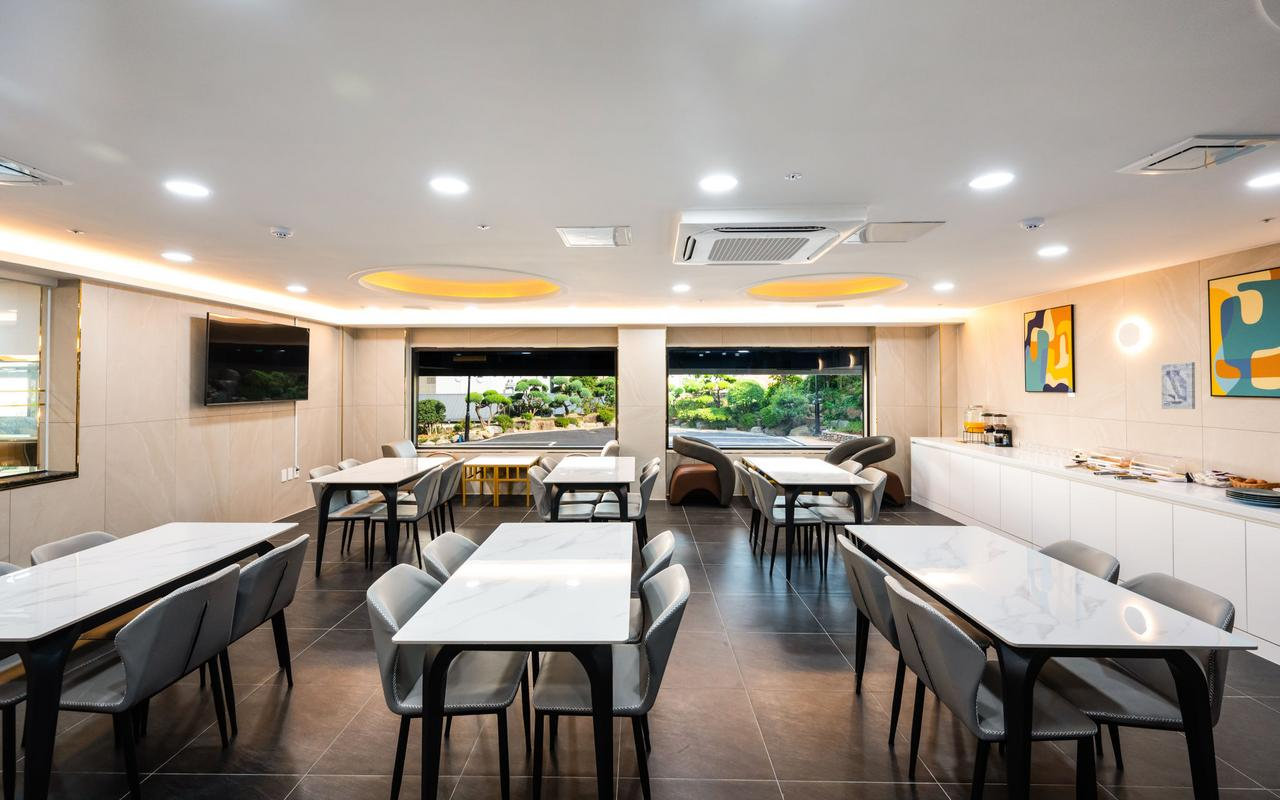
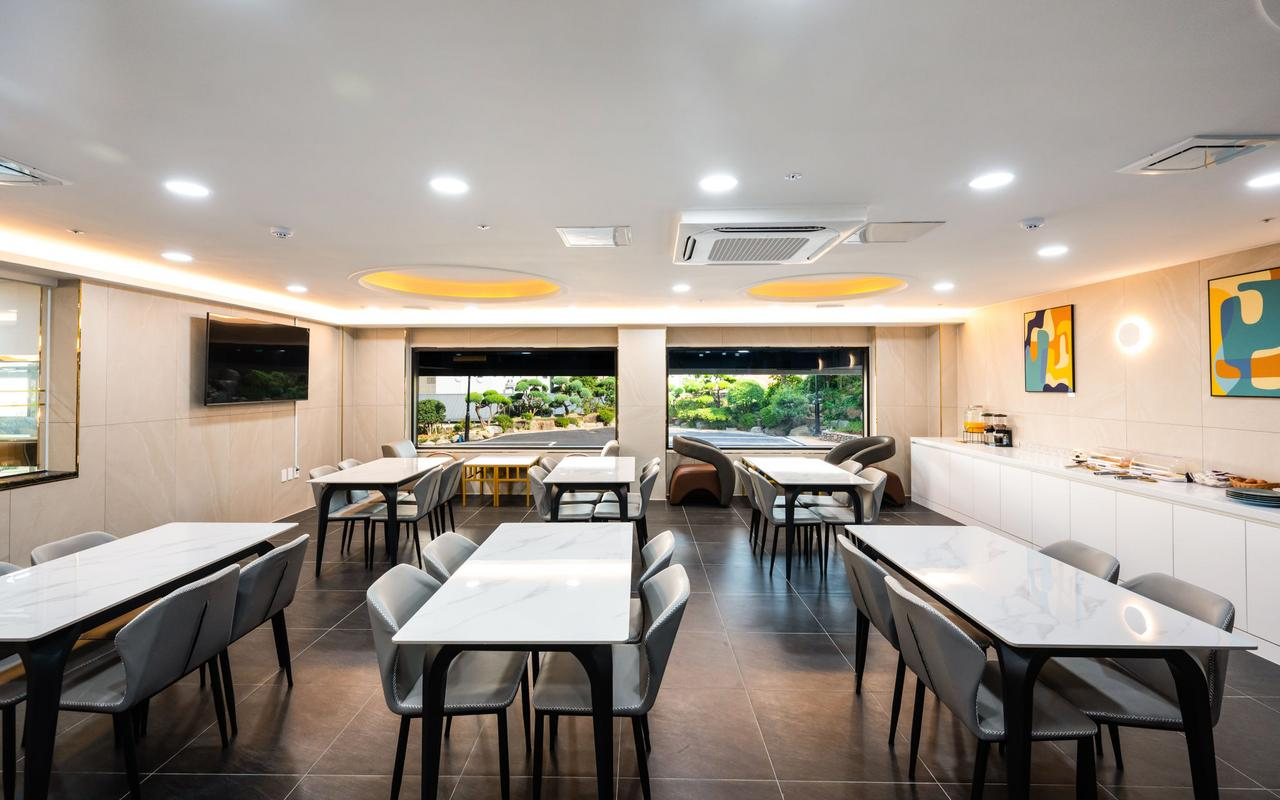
- wall art (1177, 386)
